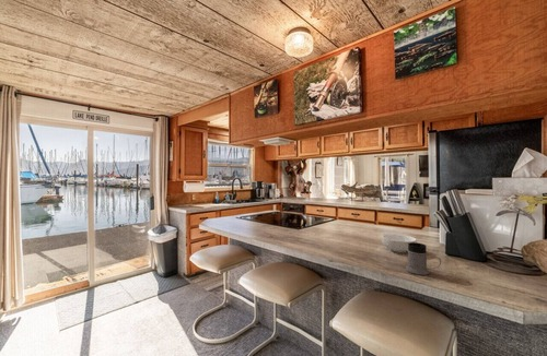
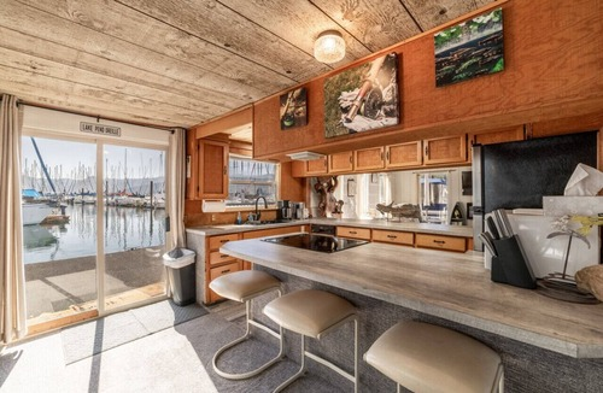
- mug (422, 259)
- cereal bowl (398, 244)
